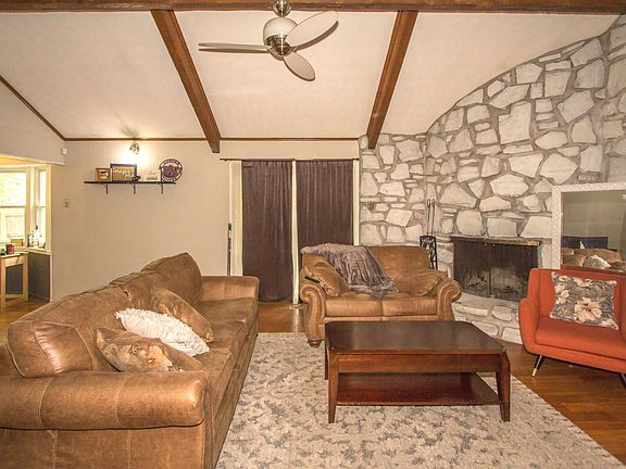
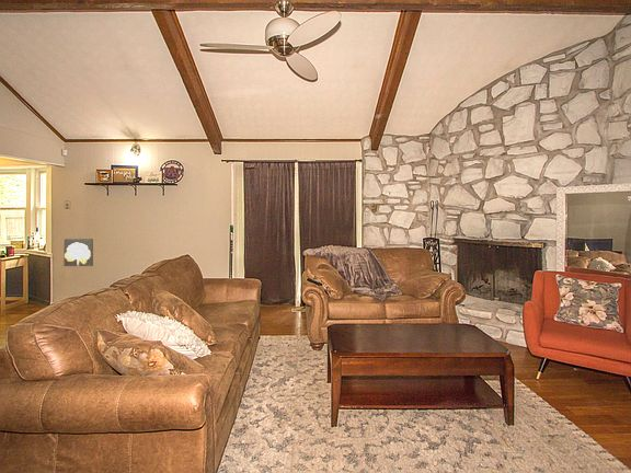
+ wall art (78, 252)
